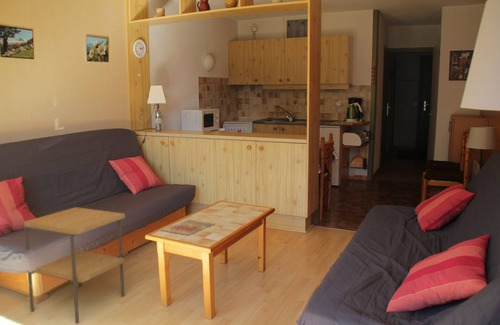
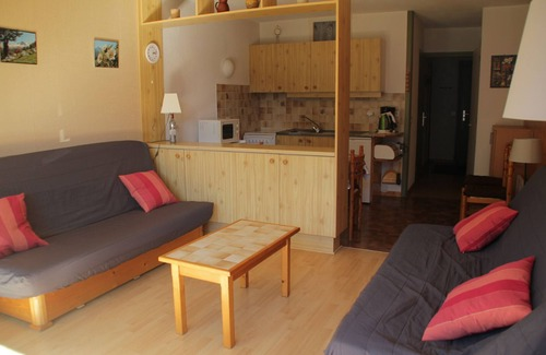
- side table (78, 261)
- magazine (188, 226)
